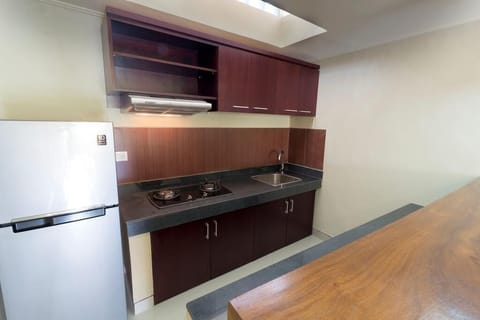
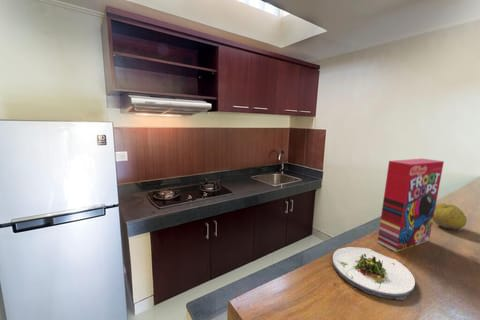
+ cereal box (409, 202)
+ fruit (447, 216)
+ salad plate (370, 264)
